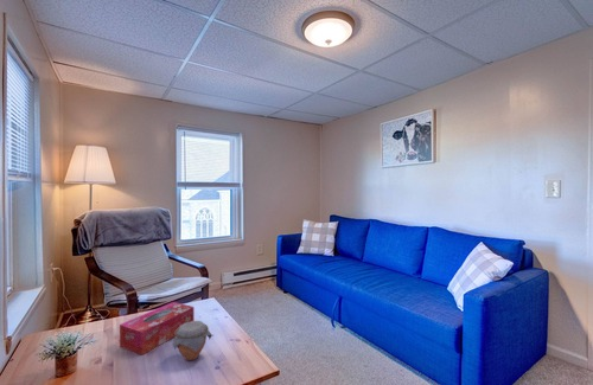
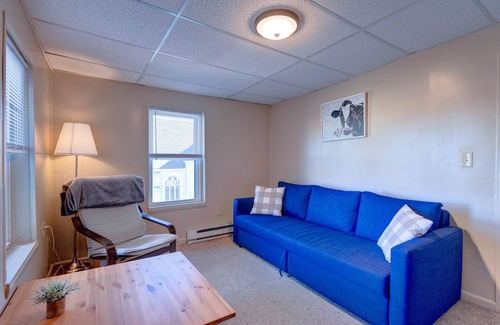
- tissue box (159, 325)
- jar (191, 341)
